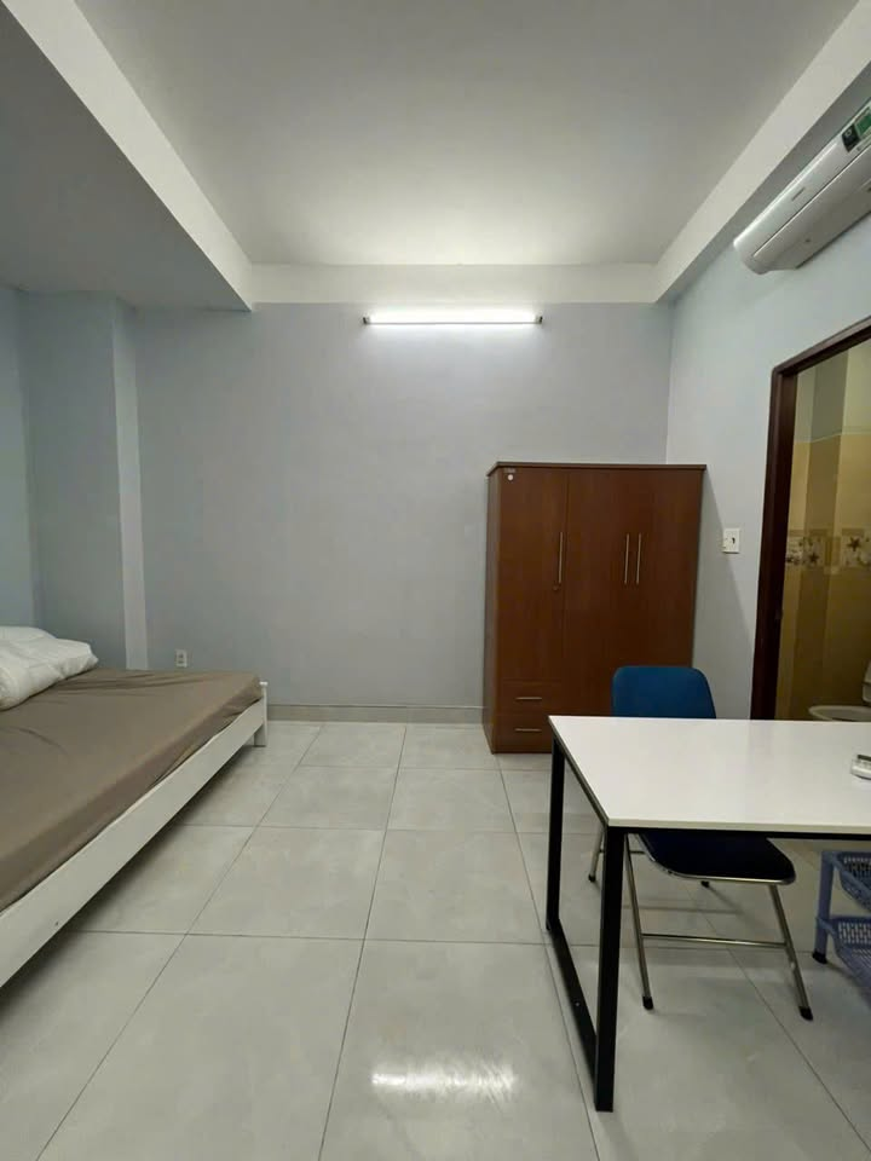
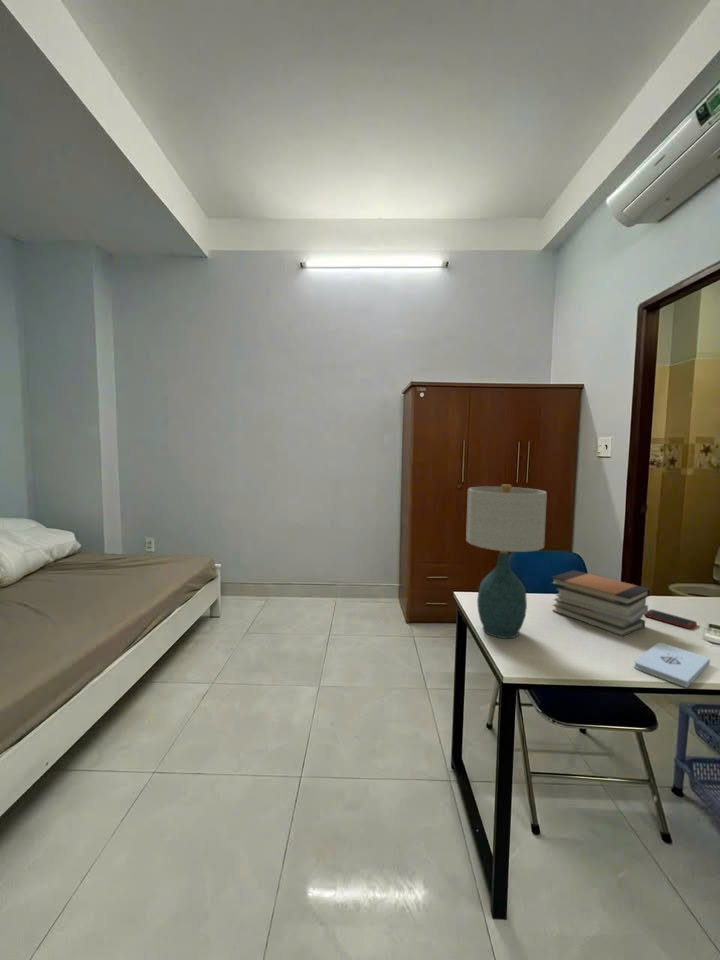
+ book stack (598, 600)
+ cell phone (669, 618)
+ notepad (671, 662)
+ table lamp (503, 558)
